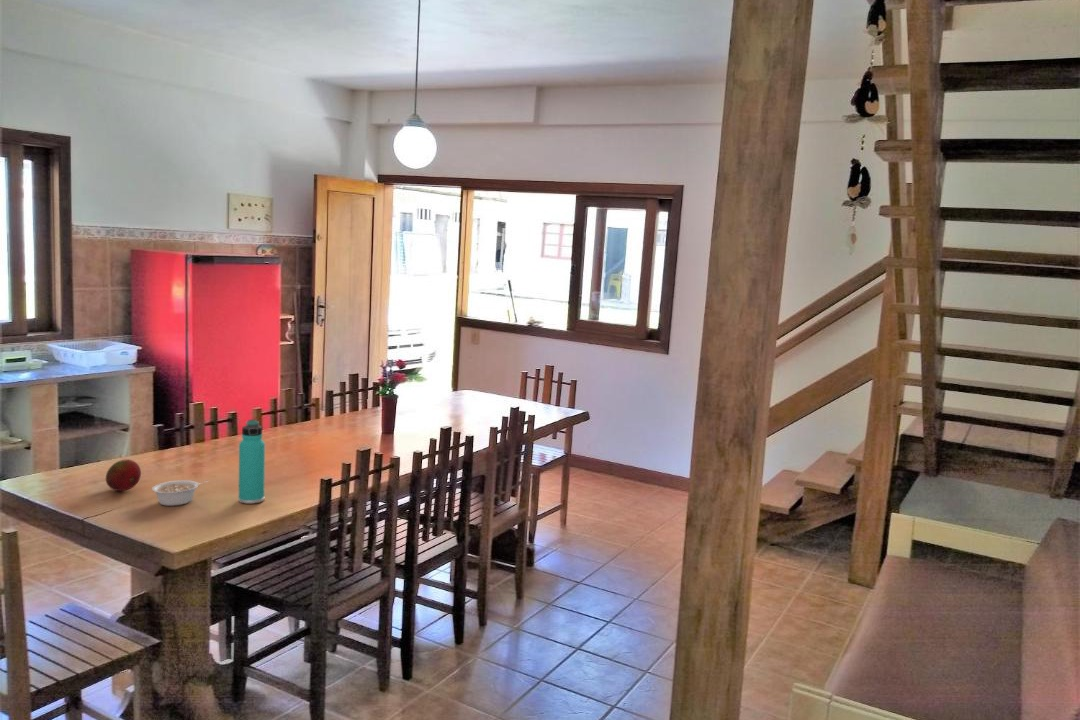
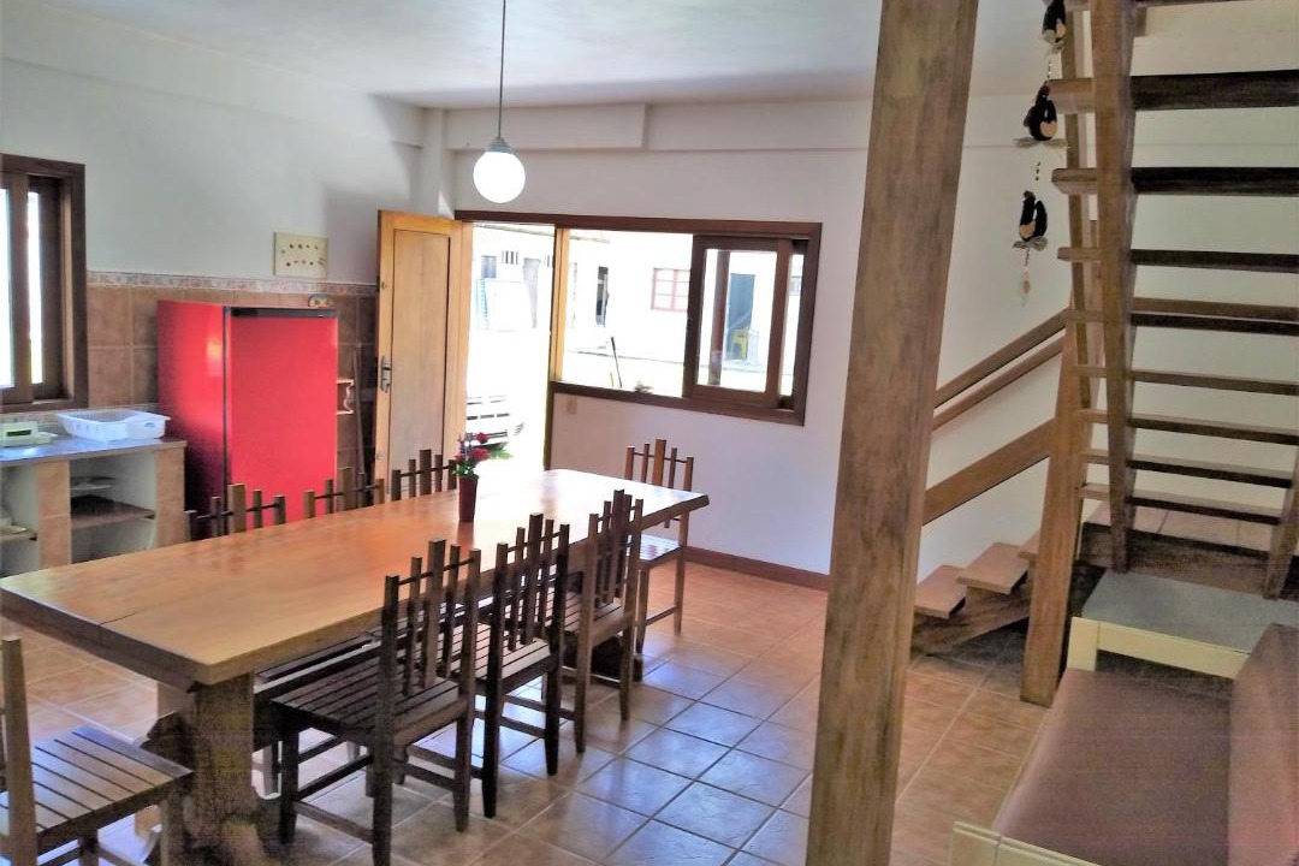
- fruit (122, 475)
- legume (177, 491)
- thermos bottle (251, 460)
